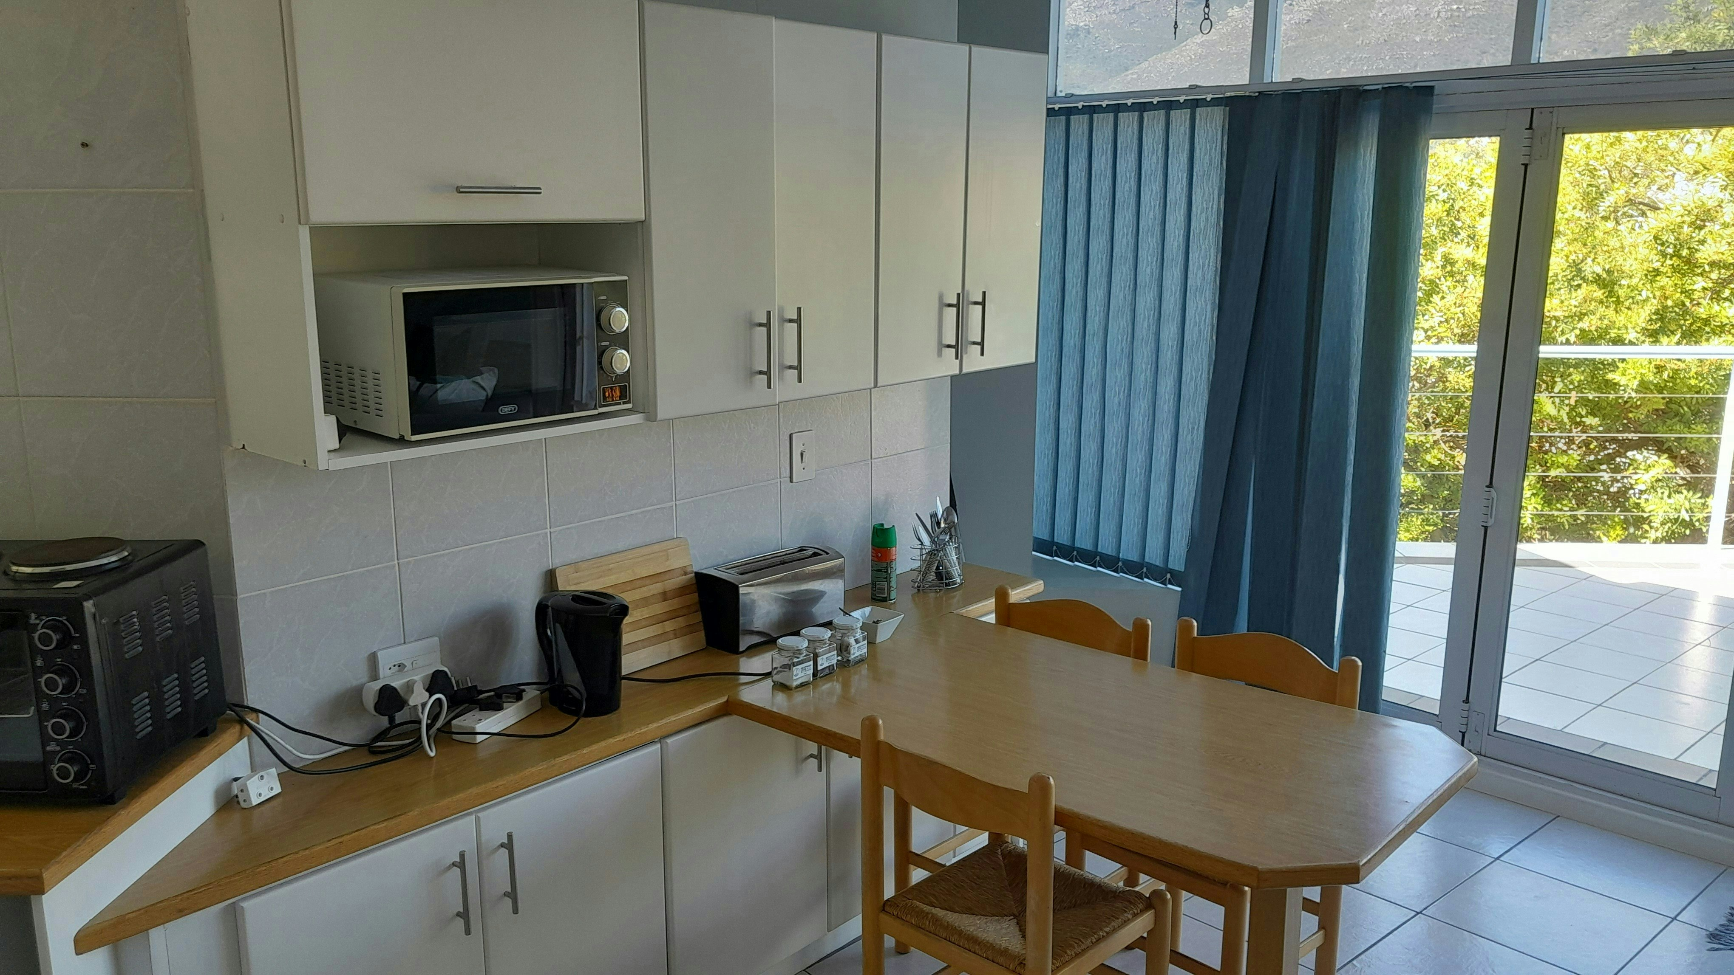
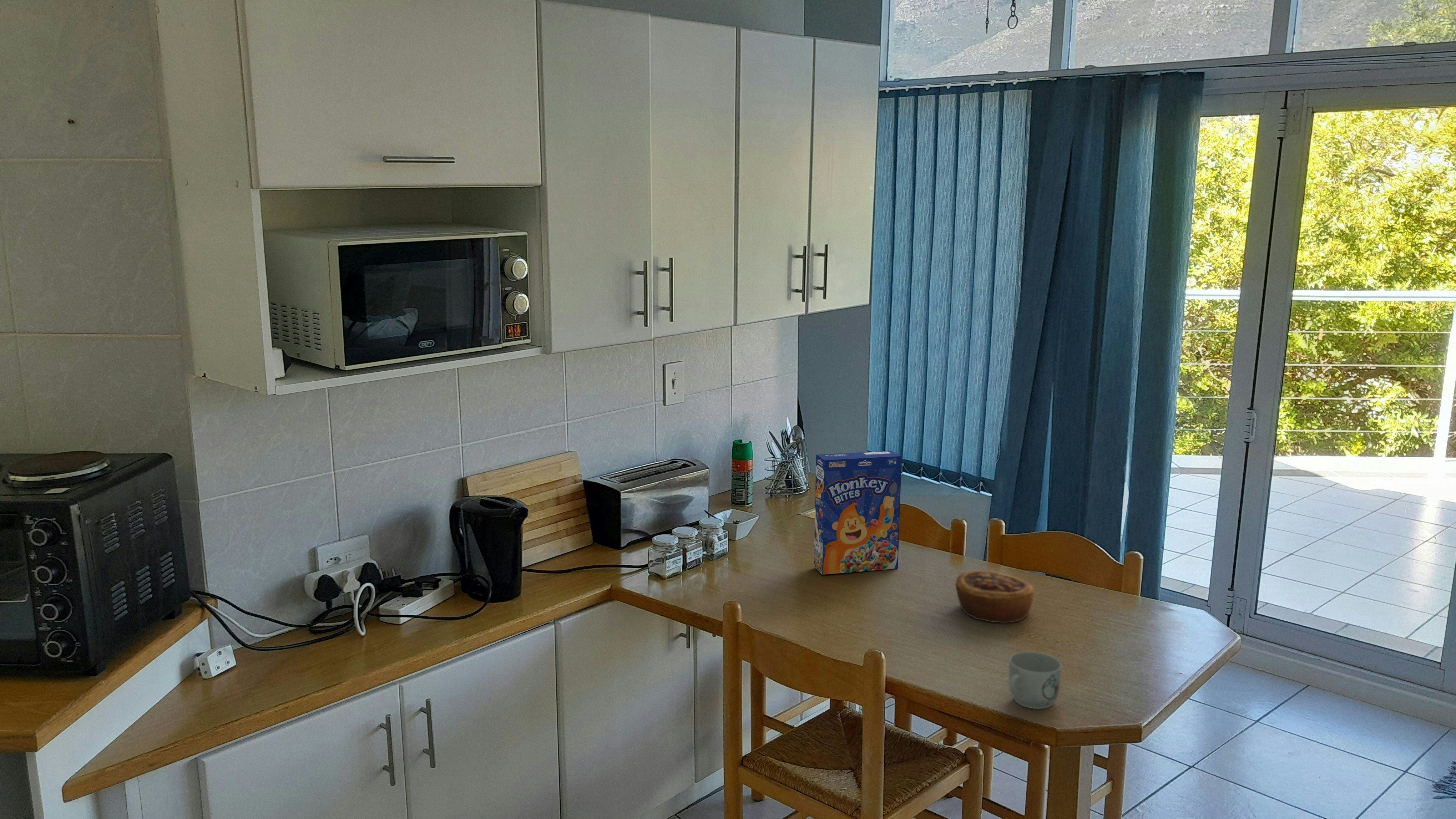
+ cereal box (857, 512)
+ pastry (994, 595)
+ mug (1030, 683)
